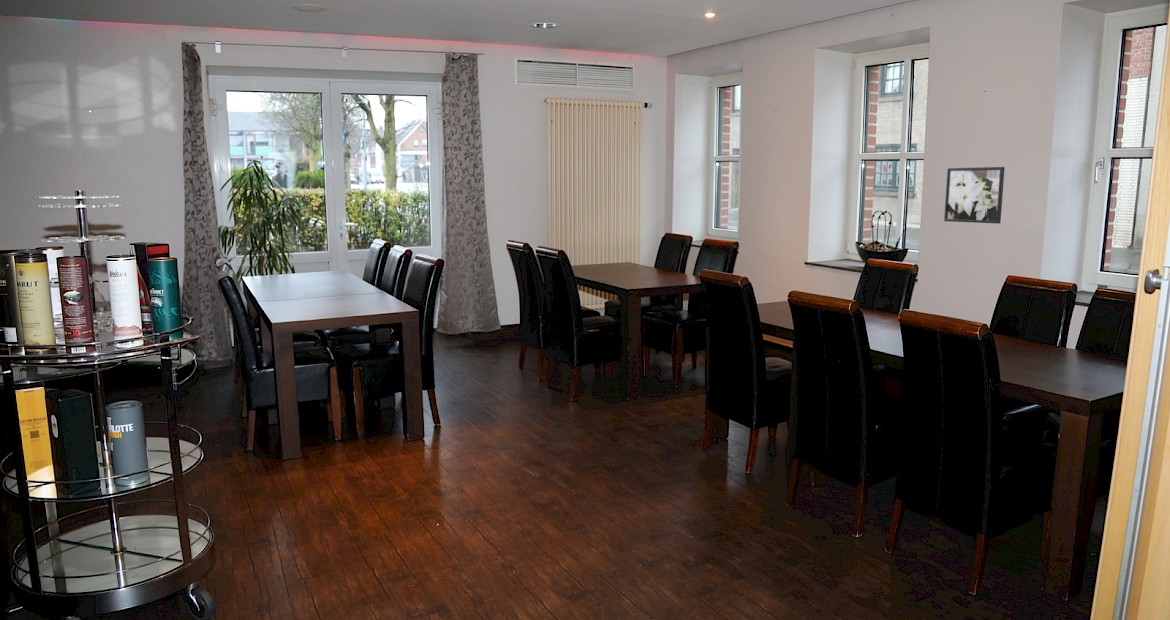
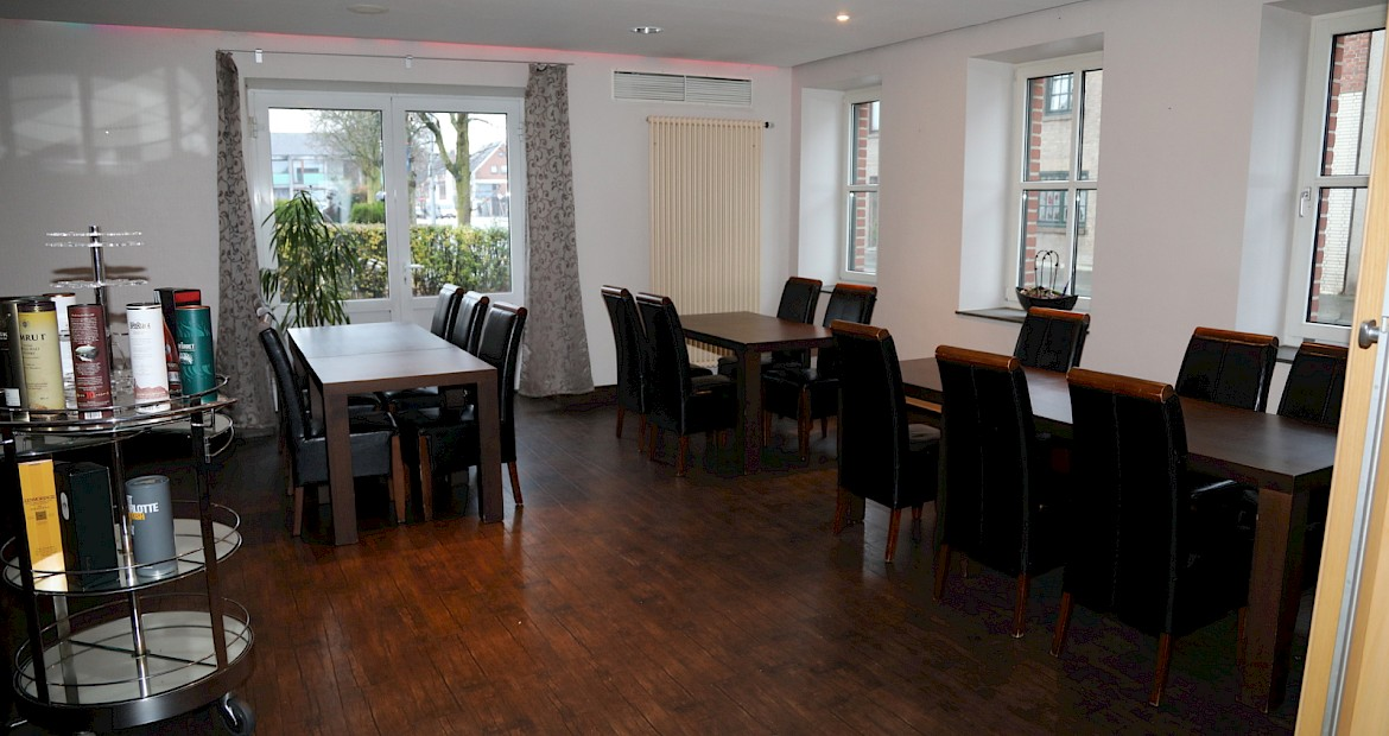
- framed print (973, 195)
